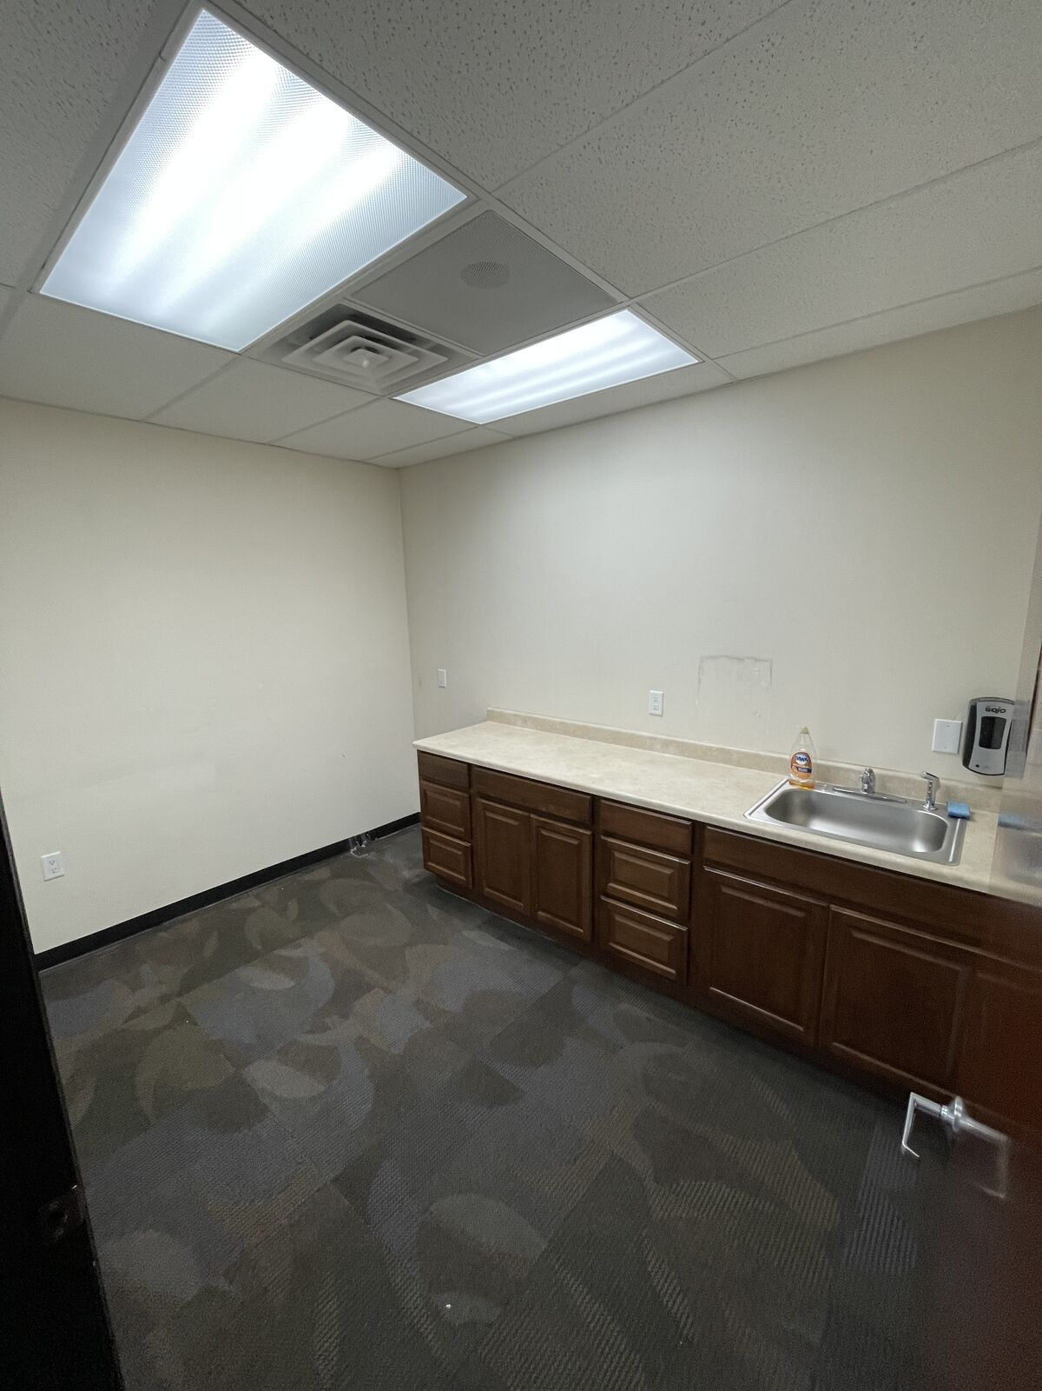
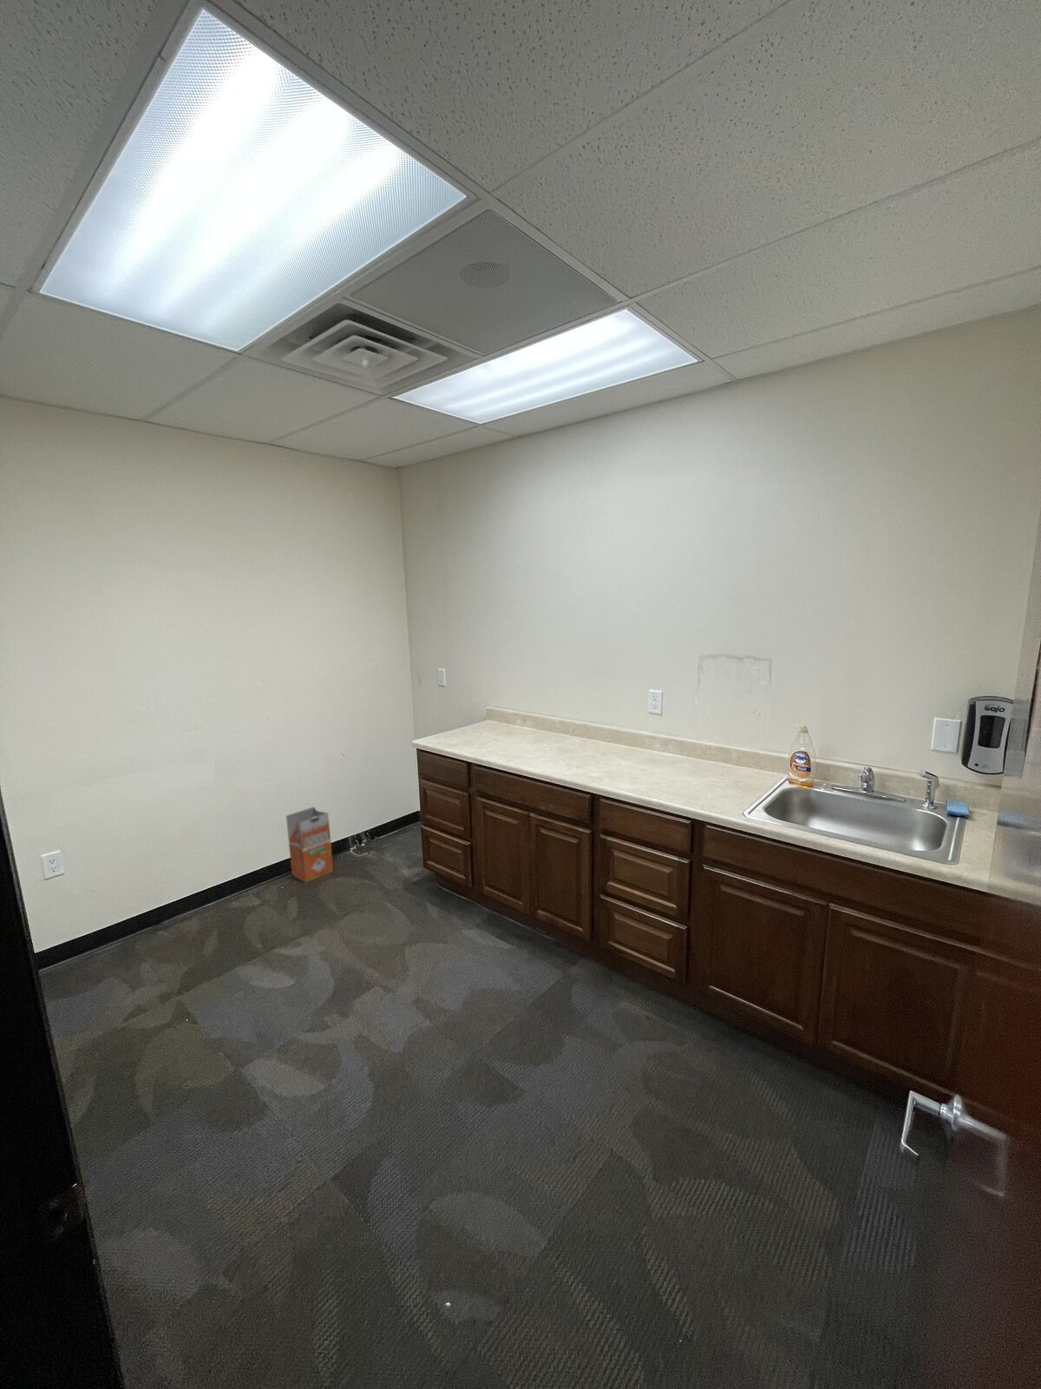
+ waste bin (311, 843)
